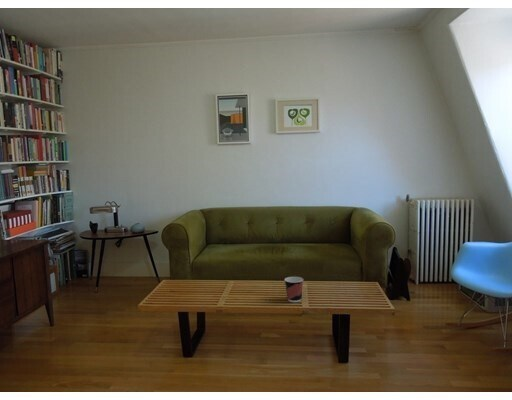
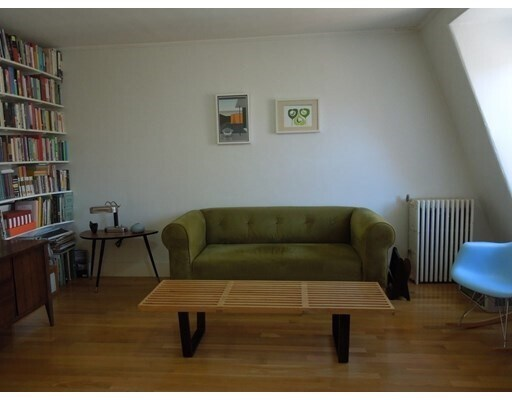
- cup (294, 289)
